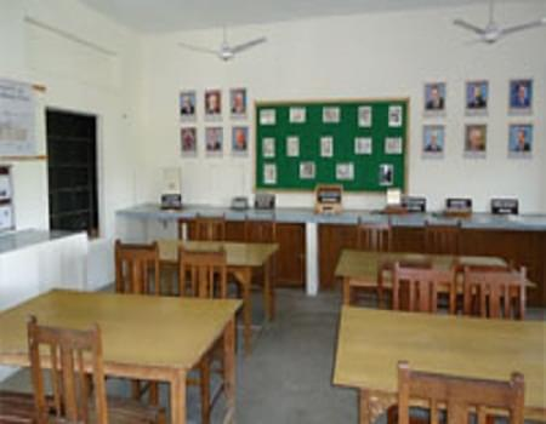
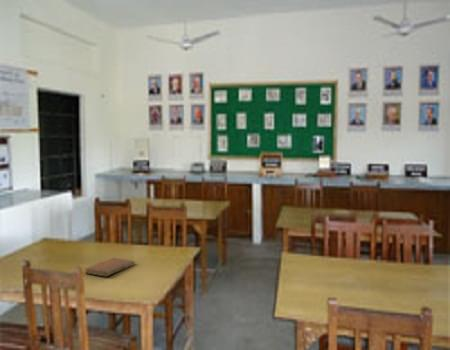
+ notebook (110, 266)
